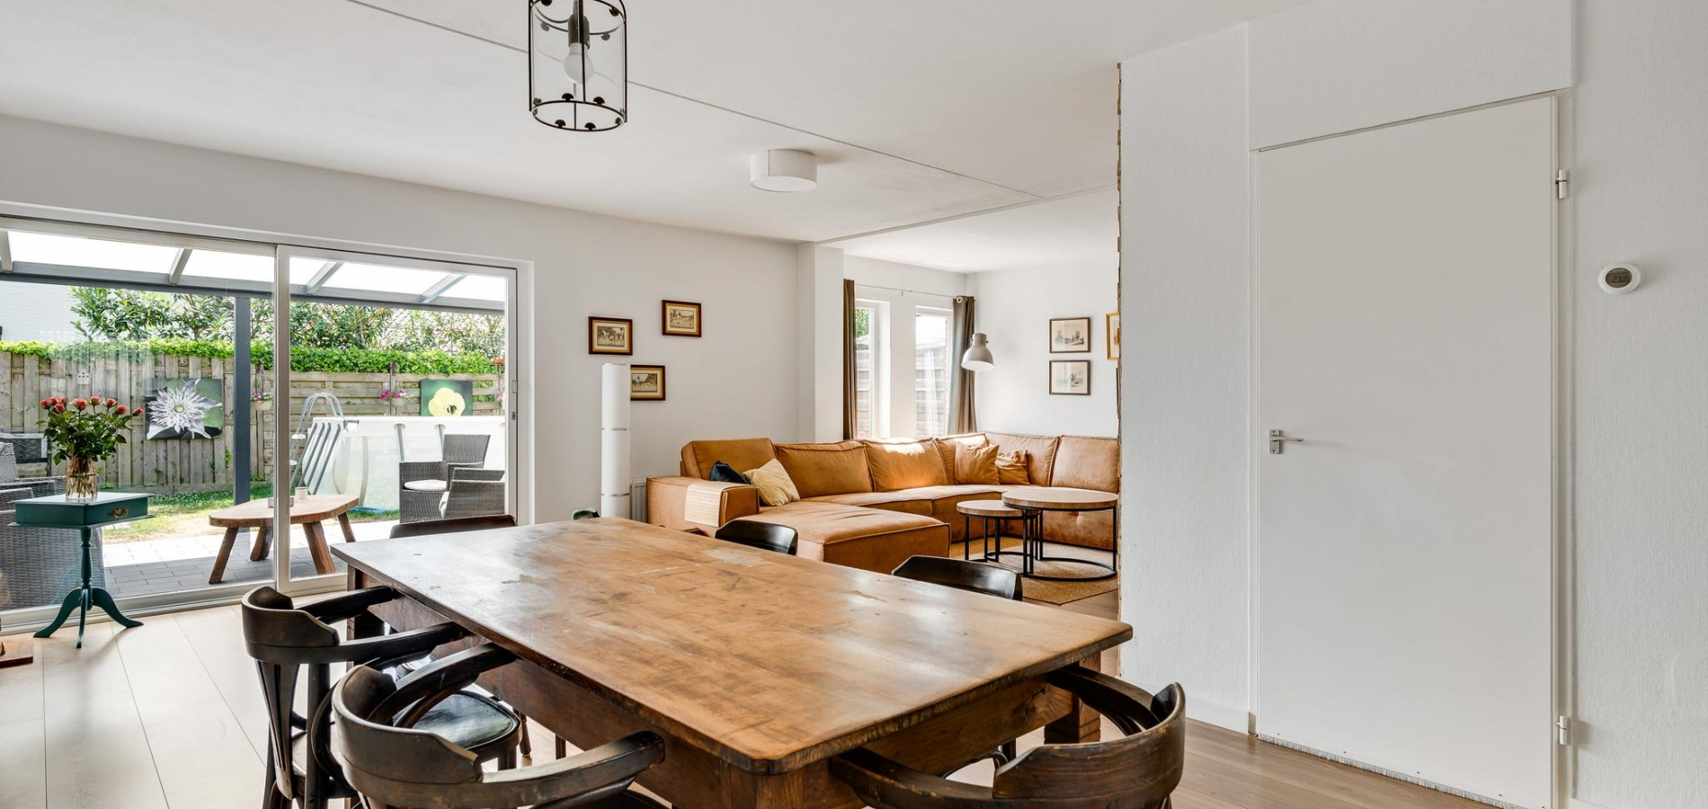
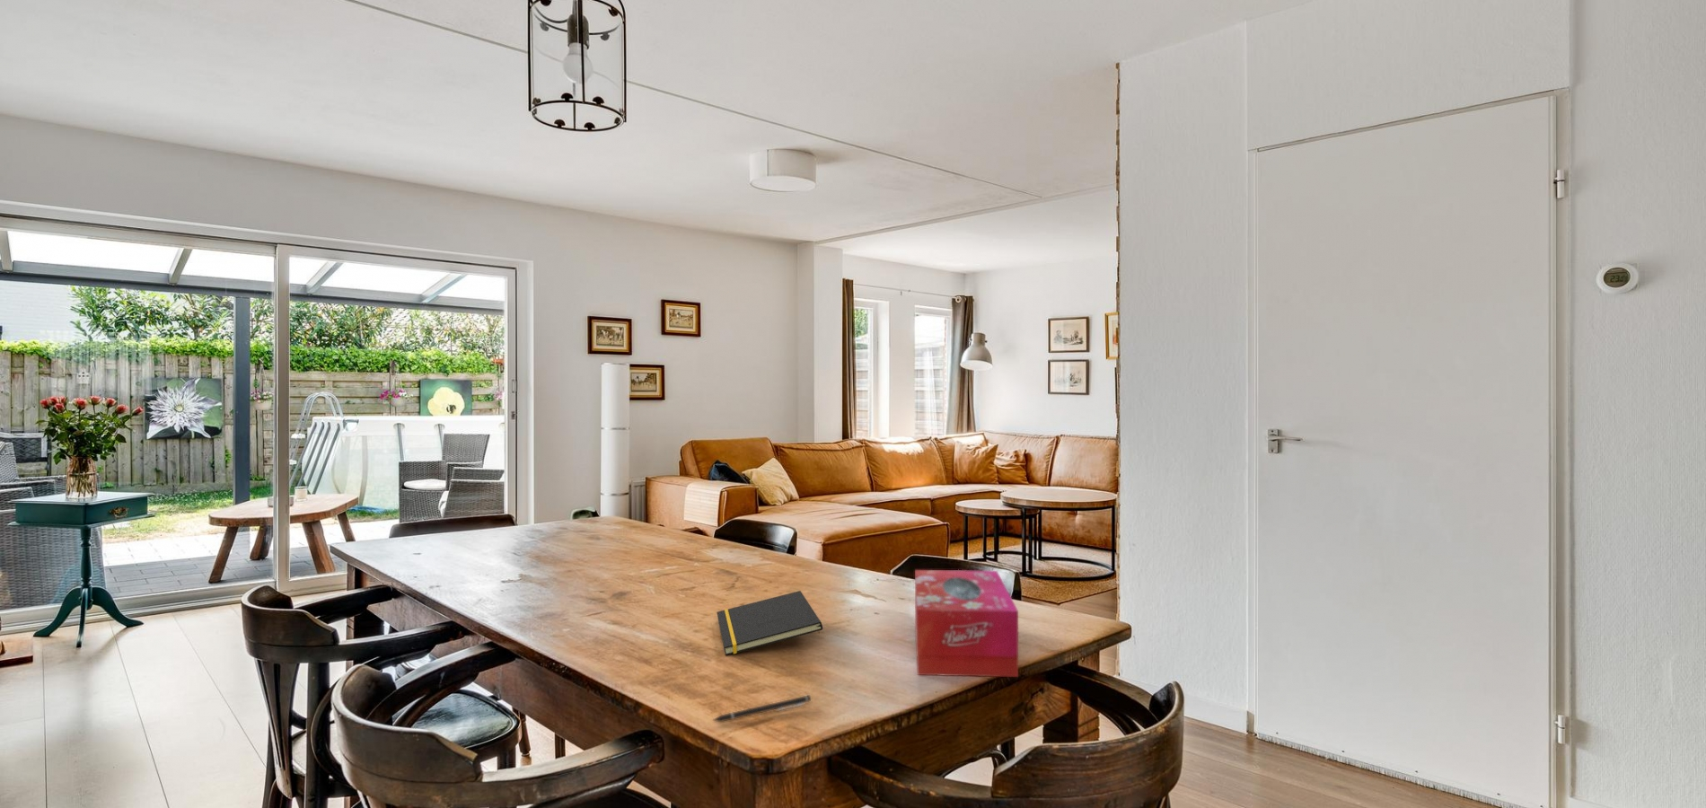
+ notepad (766, 620)
+ pen (763, 708)
+ tissue box (961, 618)
